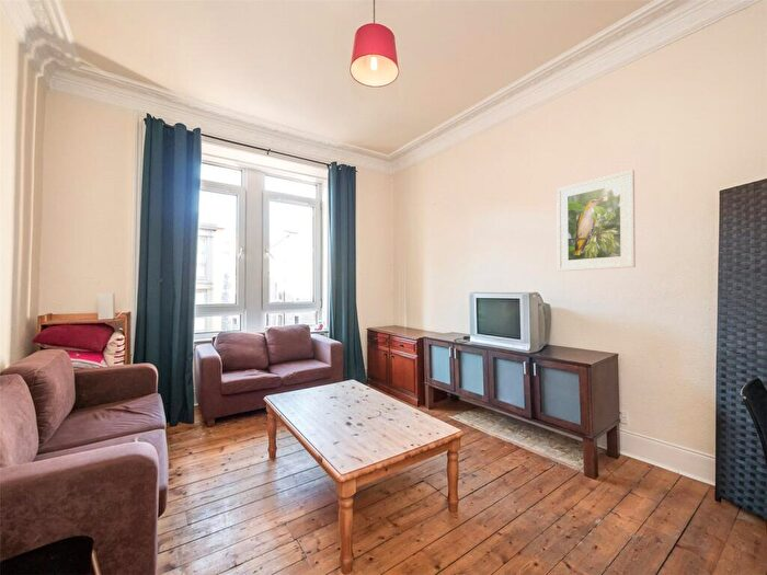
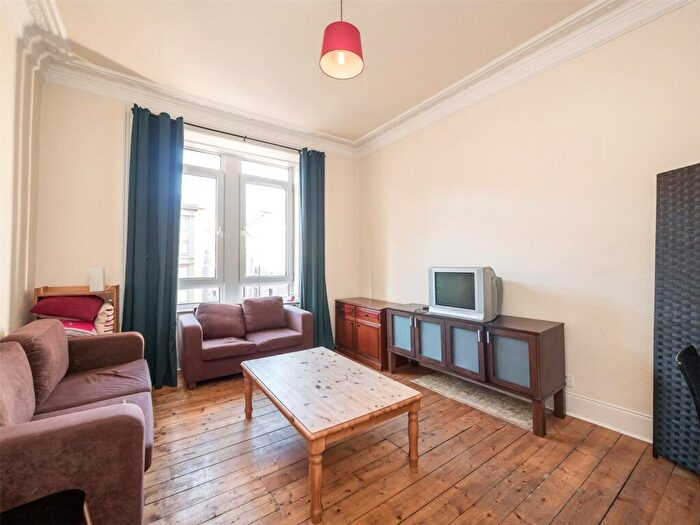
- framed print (593, 225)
